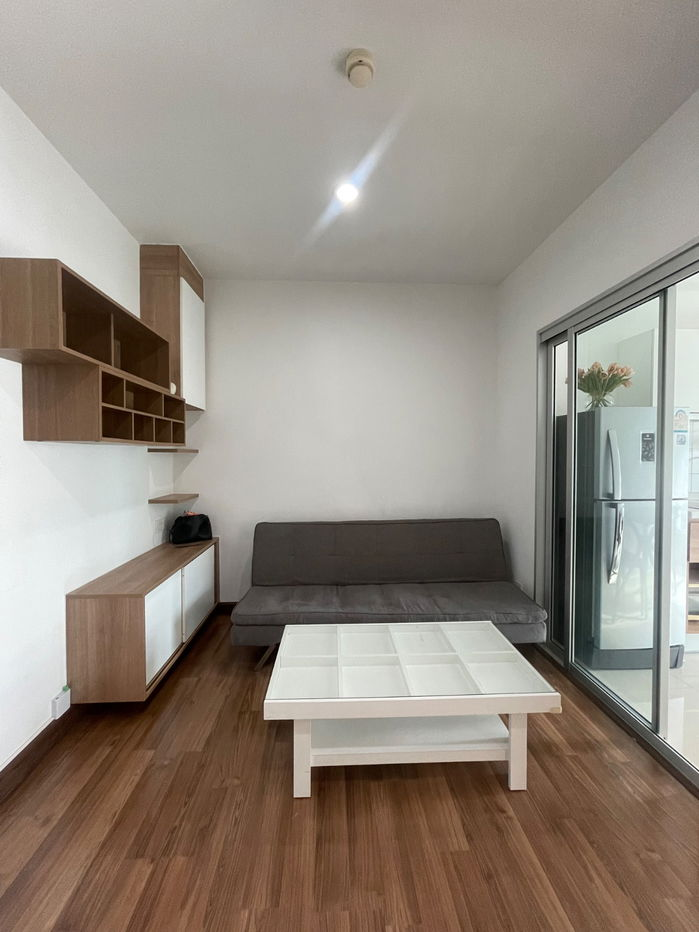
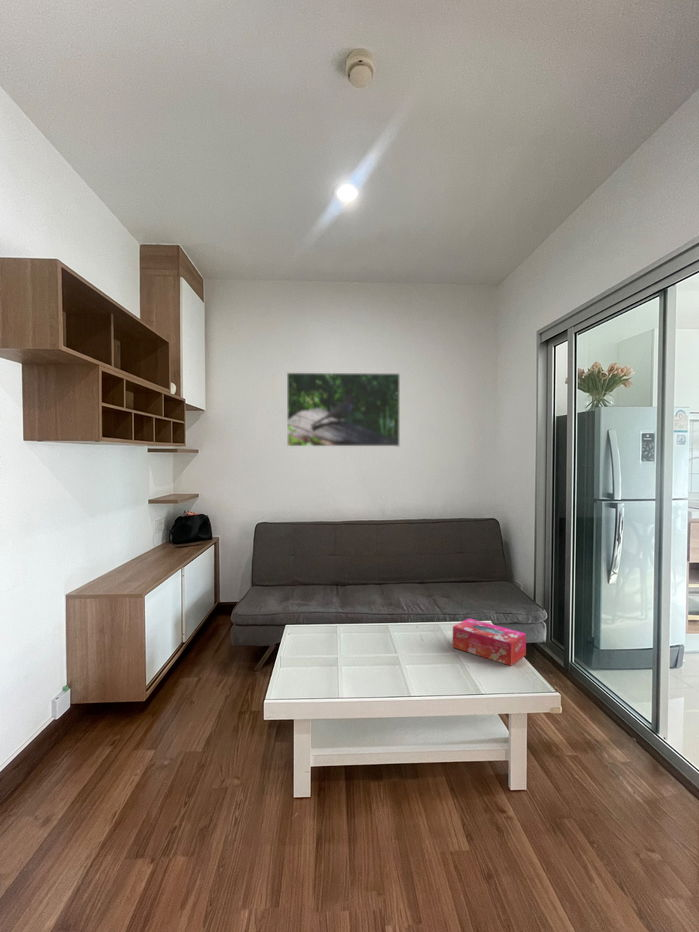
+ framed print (343, 409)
+ tissue box (488, 640)
